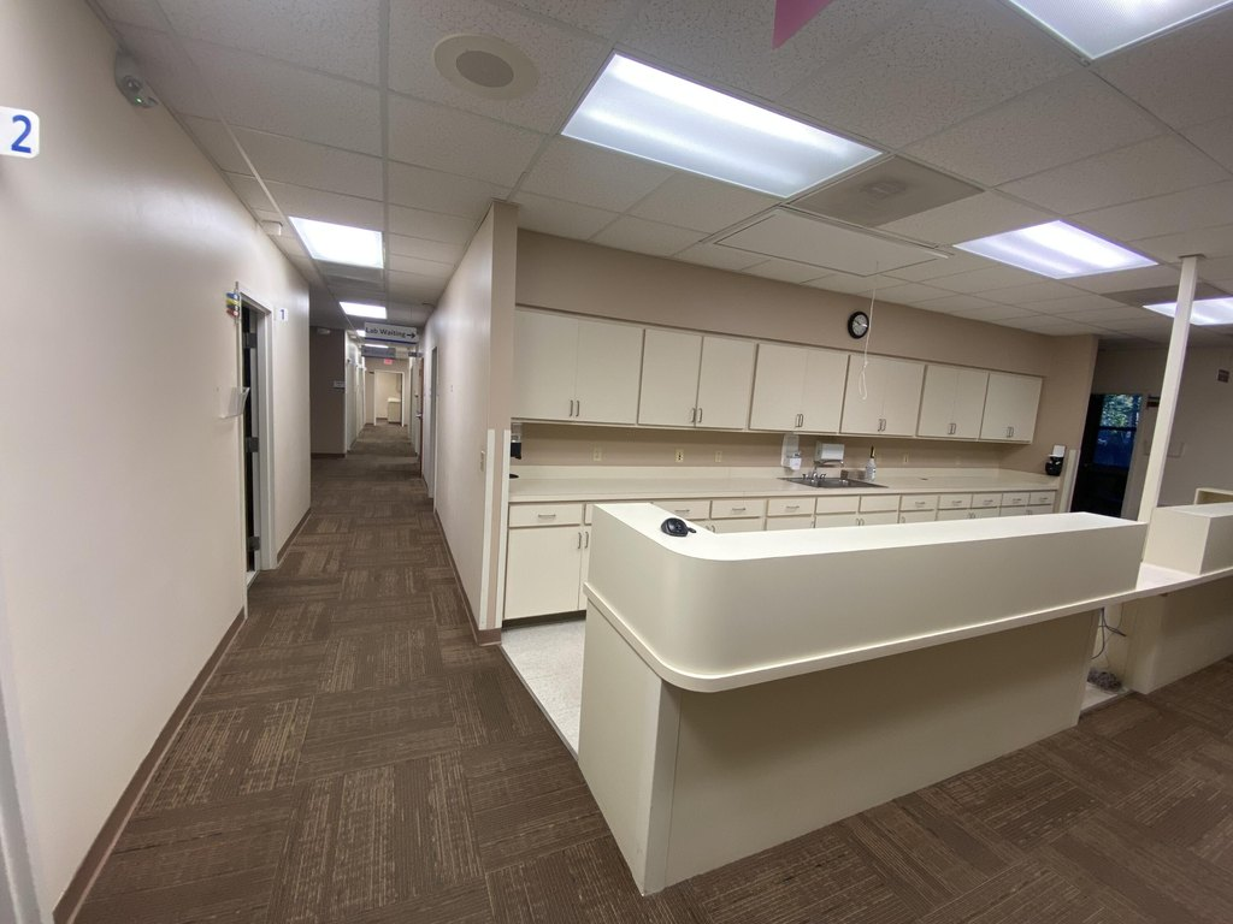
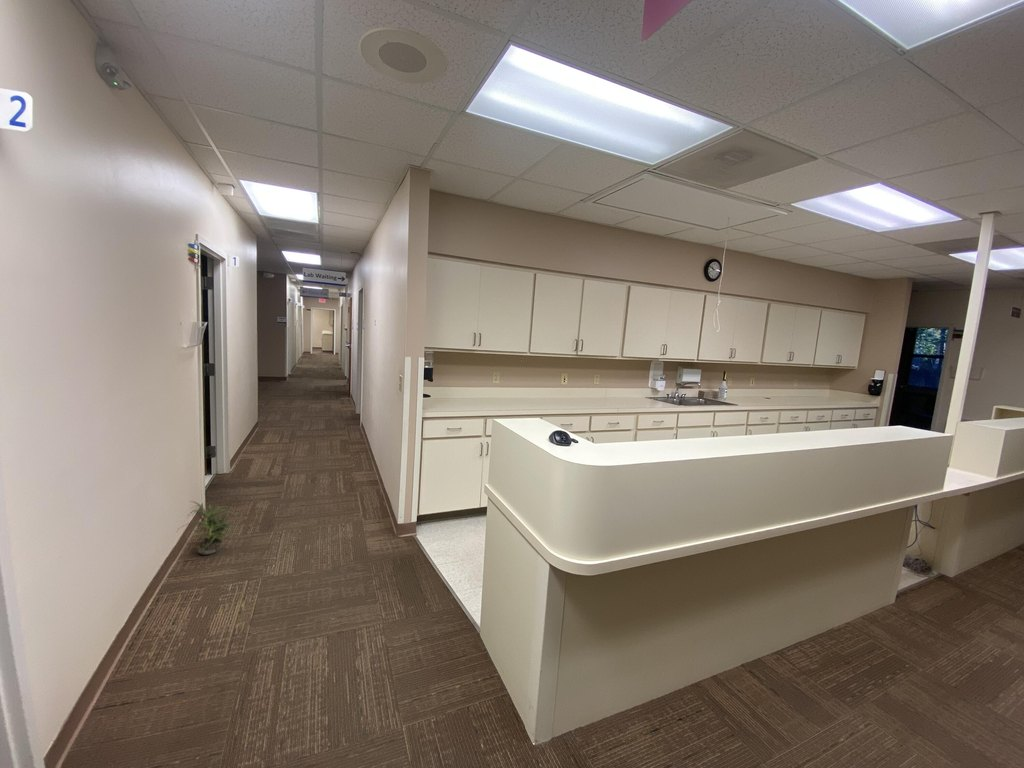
+ potted plant (209, 524)
